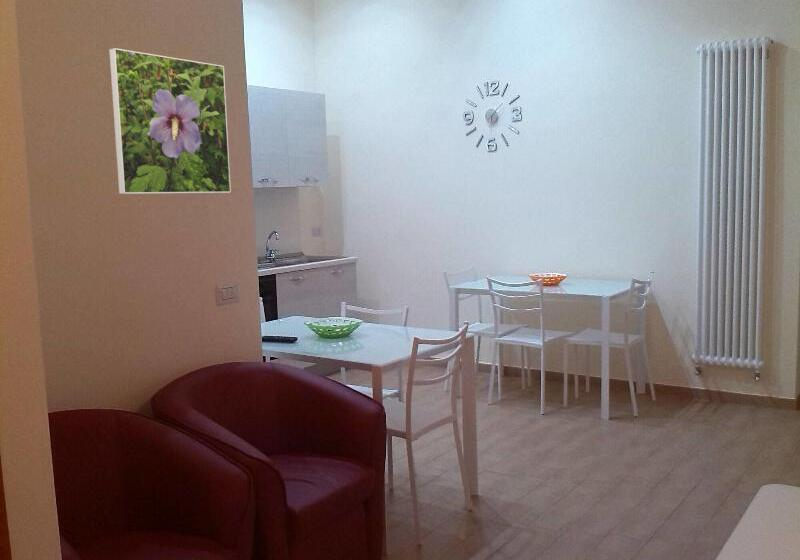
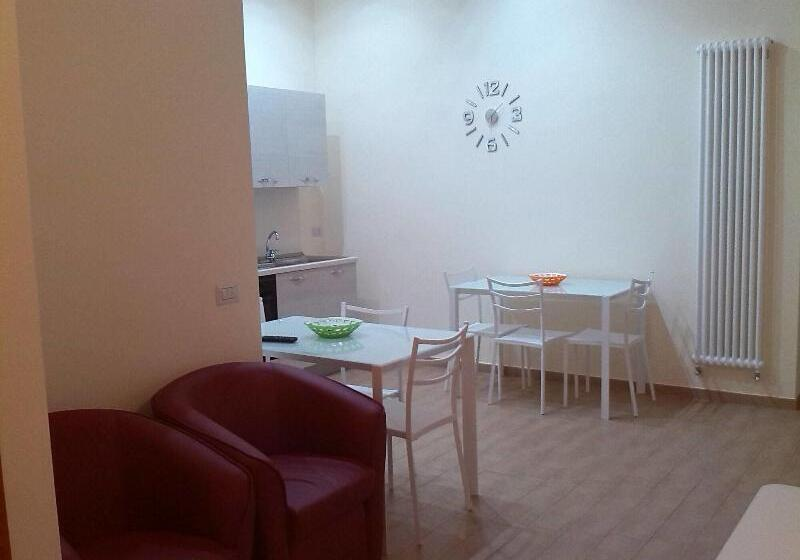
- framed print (174, 126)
